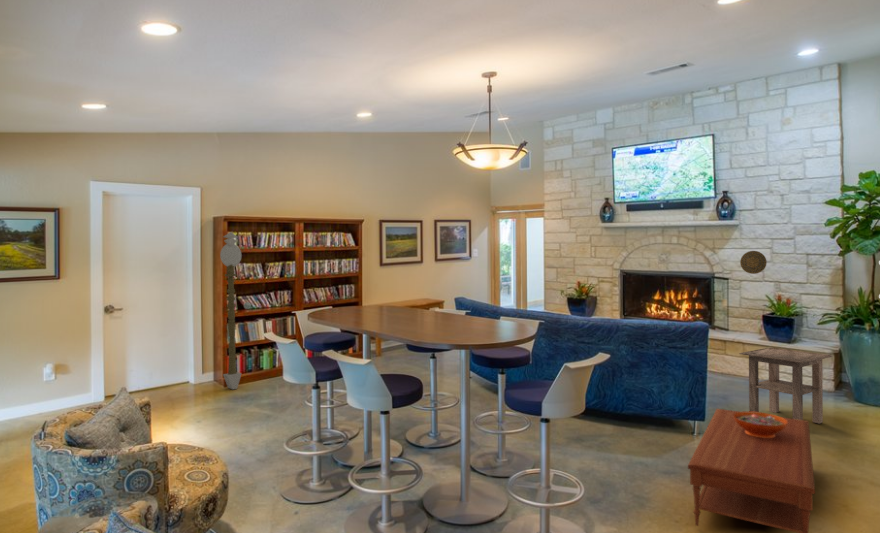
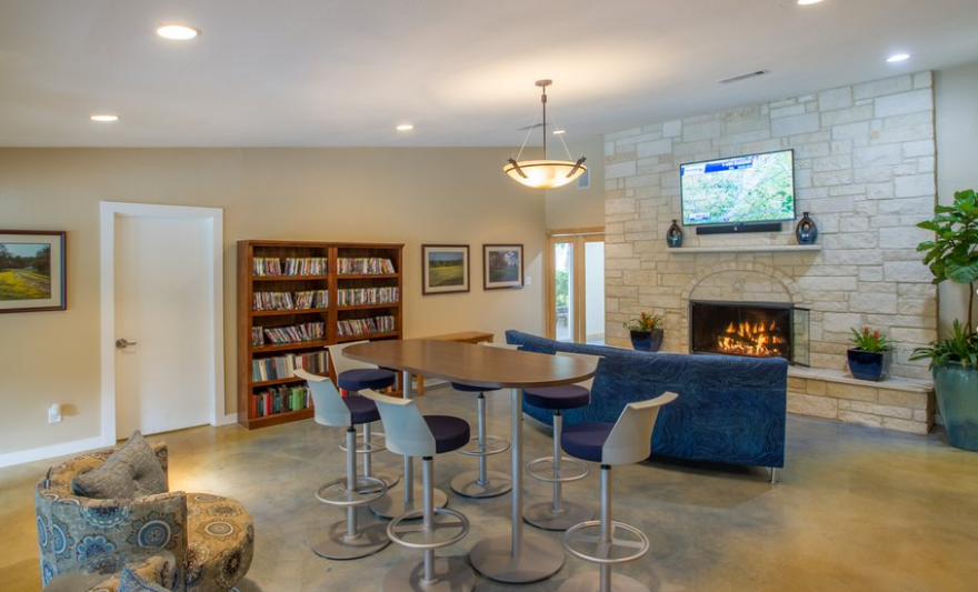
- decorative plate (753, 262)
- side table (785, 386)
- coffee table (755, 467)
- magic staff (234, 311)
- decorative bowl (759, 425)
